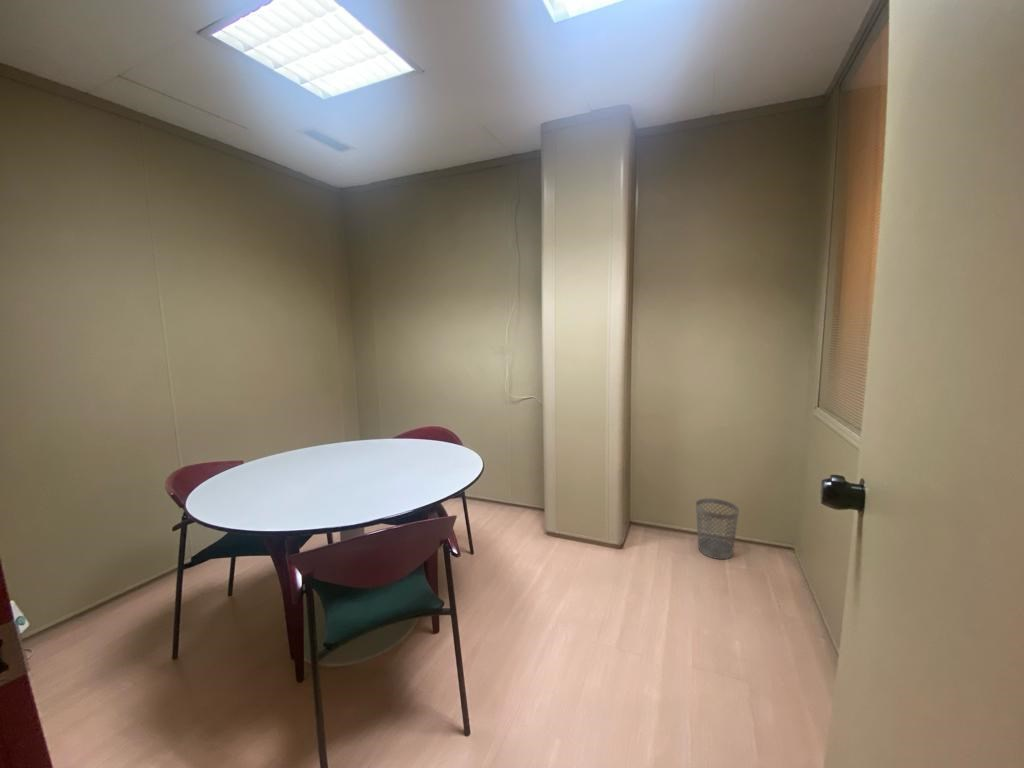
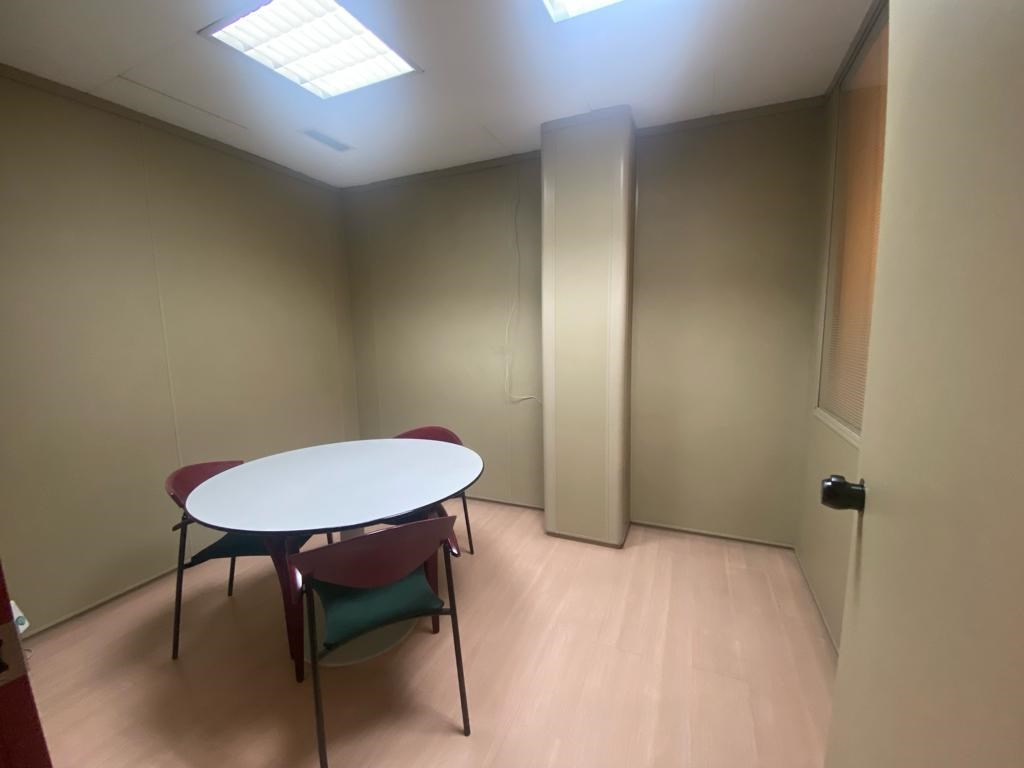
- wastebasket (716, 528)
